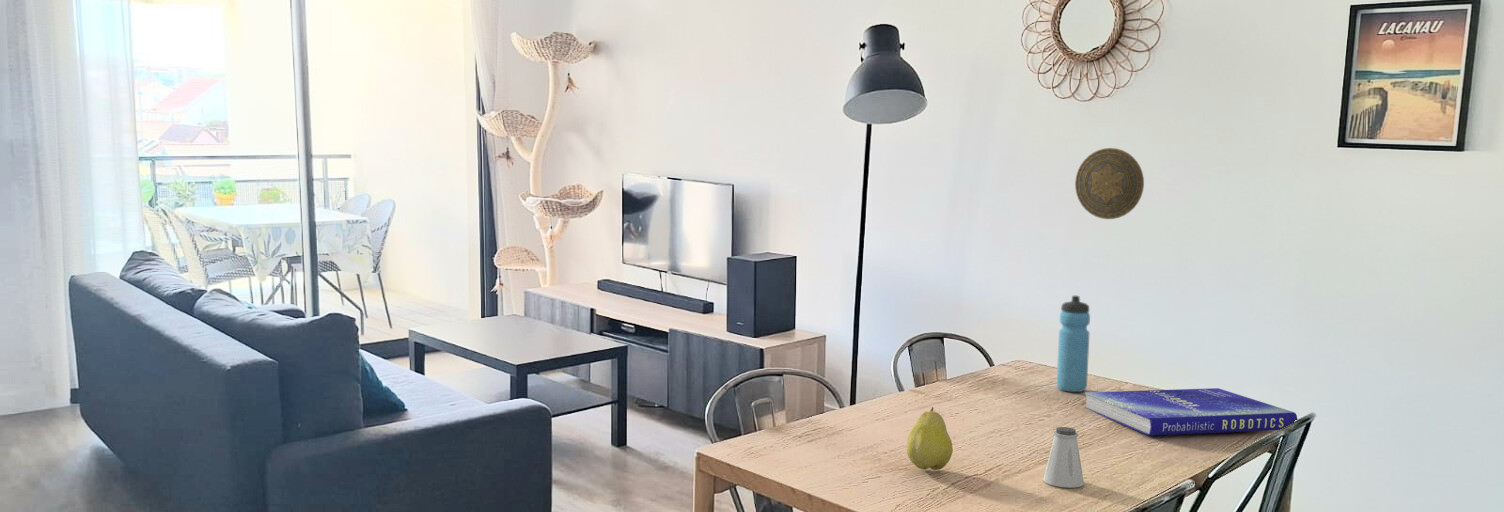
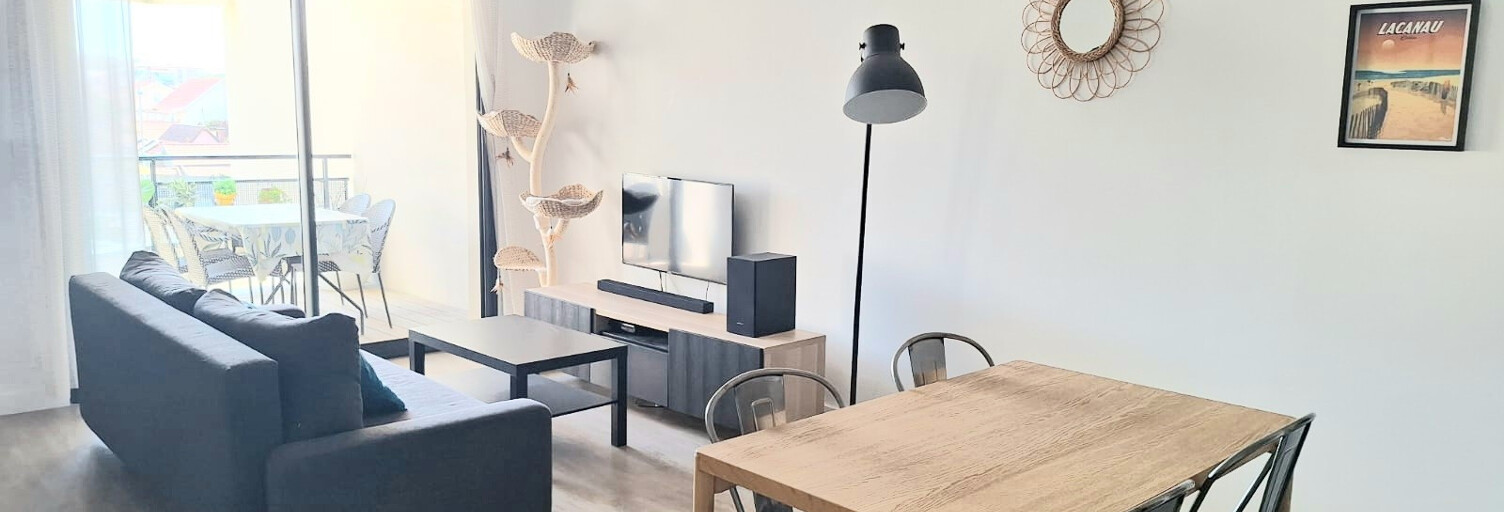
- book (1186, 410)
- water bottle (1073, 342)
- decorative plate (1107, 183)
- saltshaker (1064, 455)
- fruit (930, 440)
